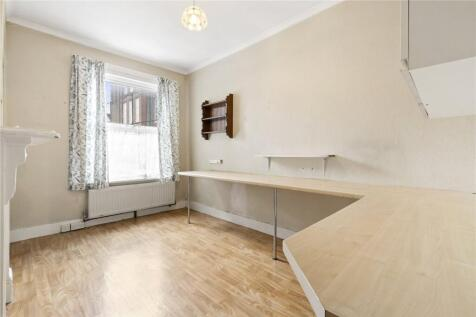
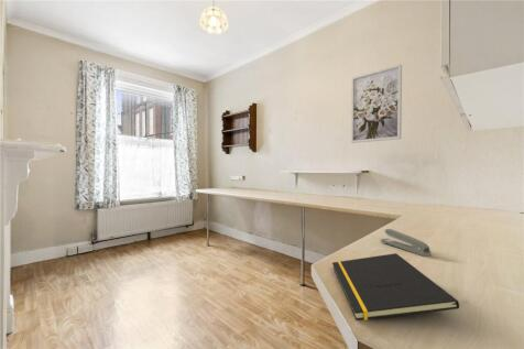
+ notepad (380, 280)
+ wall art (374, 106)
+ stapler (403, 240)
